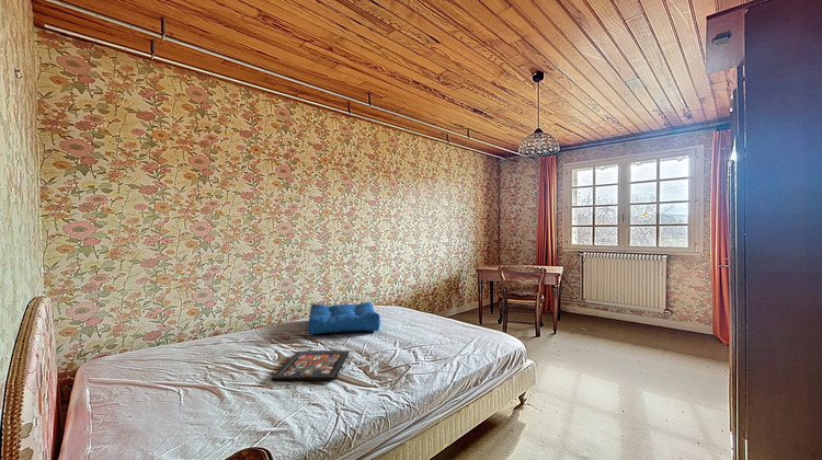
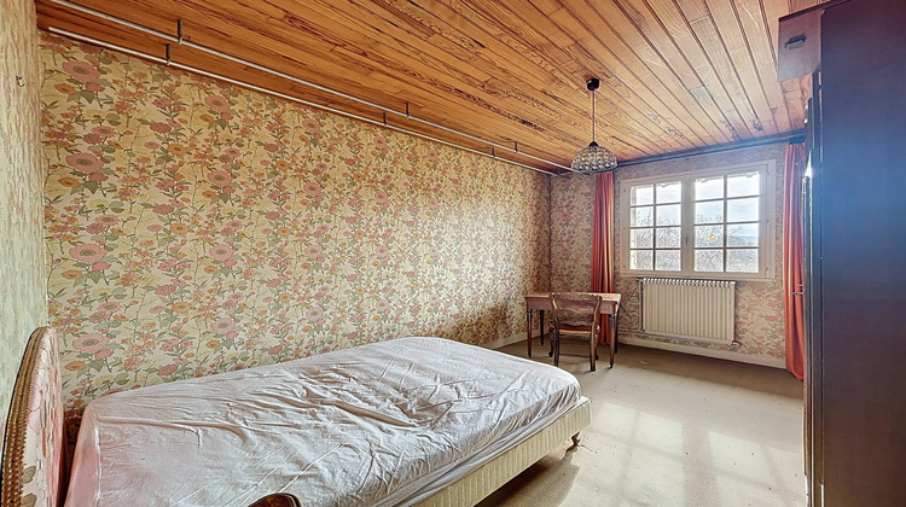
- decorative tray (313, 364)
- seat cushion (343, 317)
